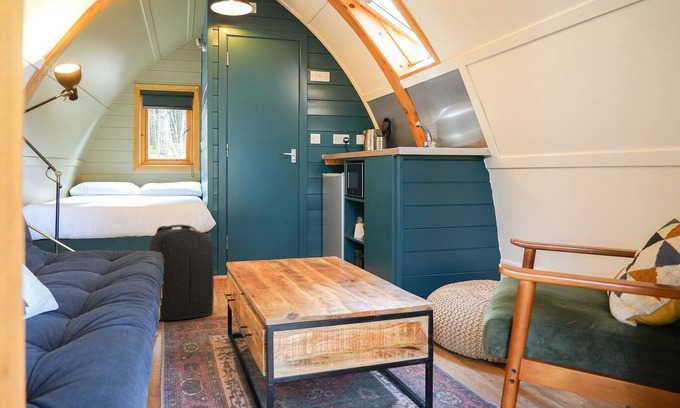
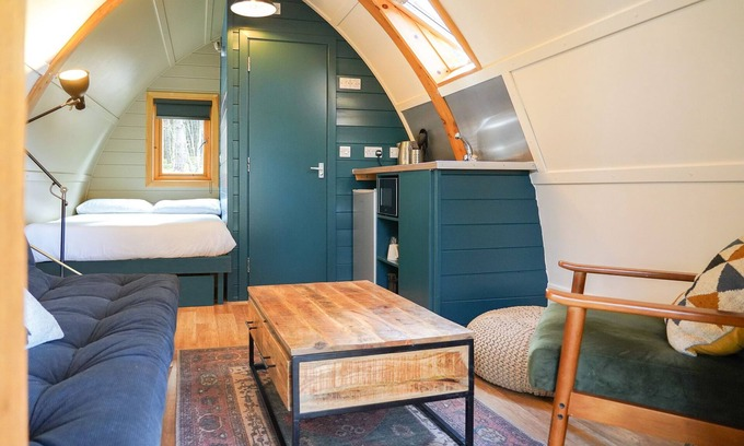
- backpack (179, 268)
